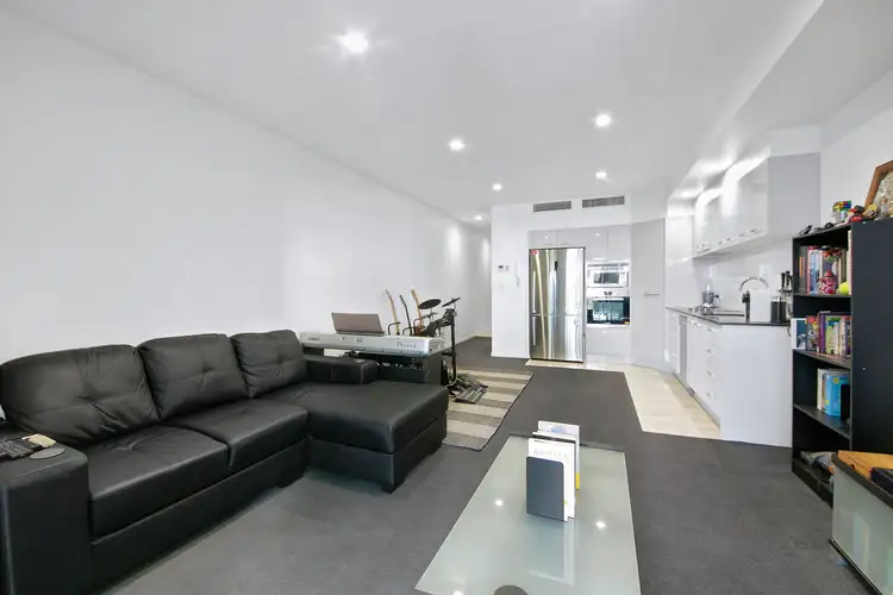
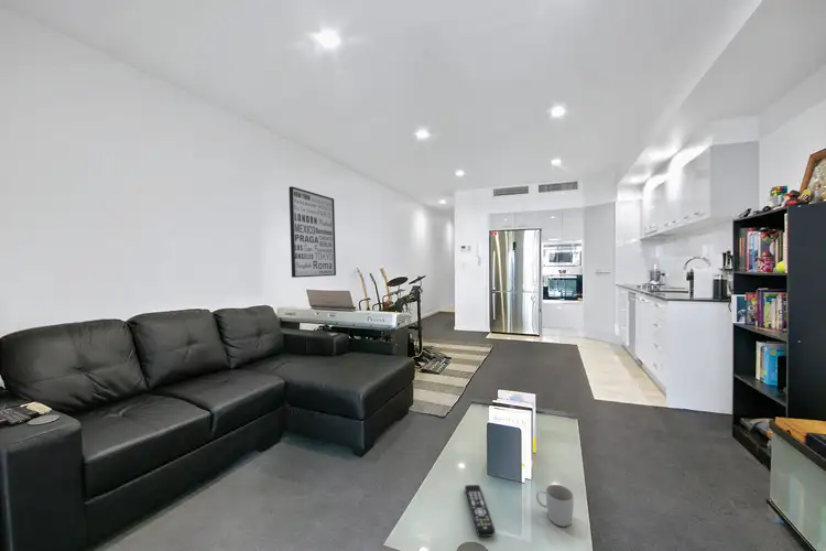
+ mug (554, 503)
+ remote control (478, 508)
+ wall art (314, 235)
